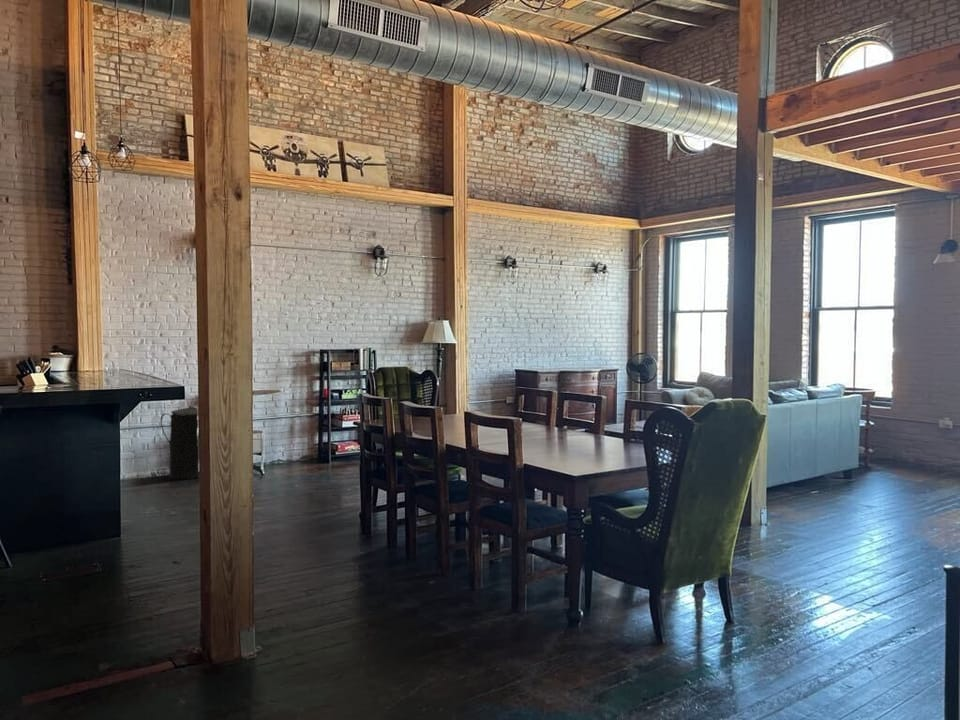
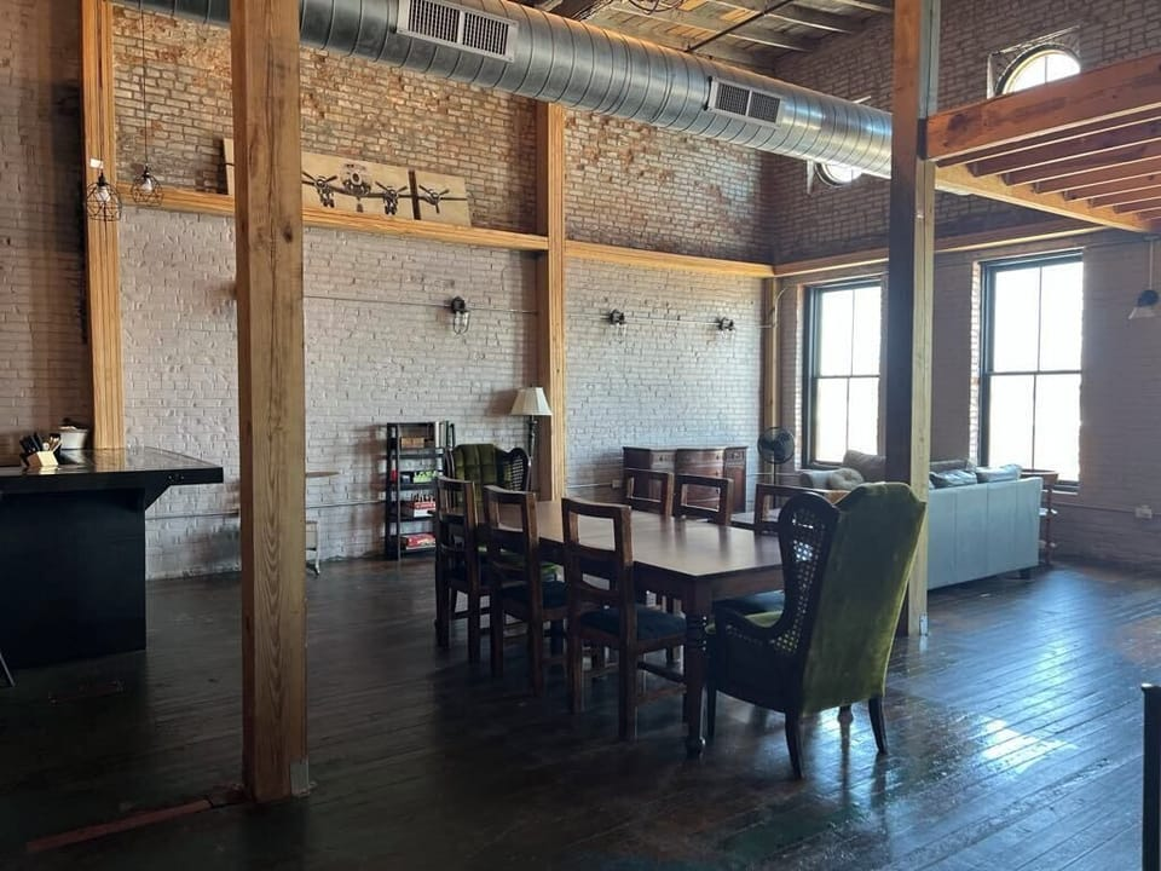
- trash can (185, 441)
